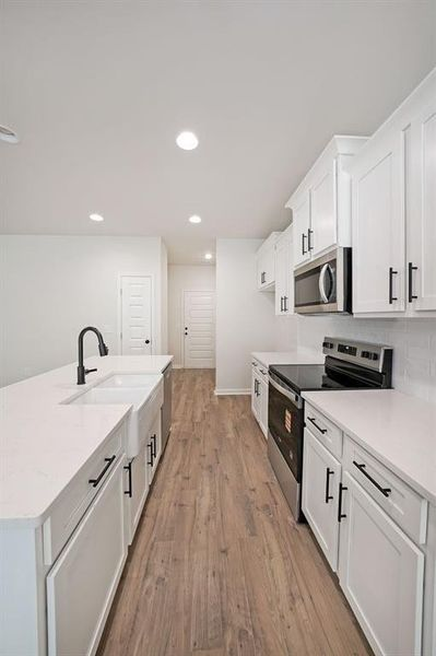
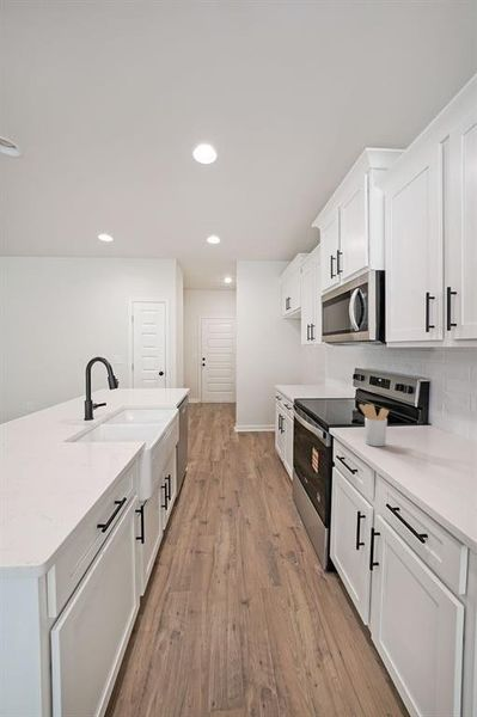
+ utensil holder (372, 423)
